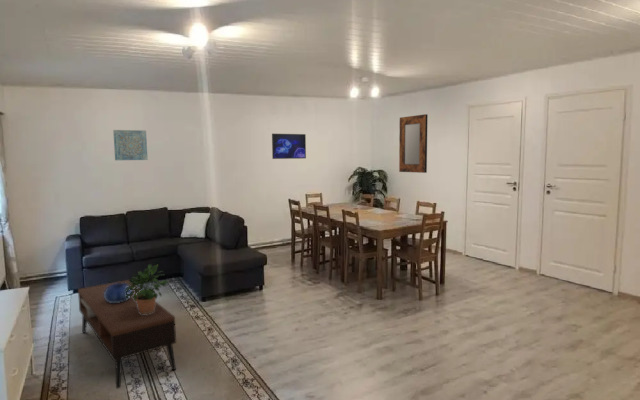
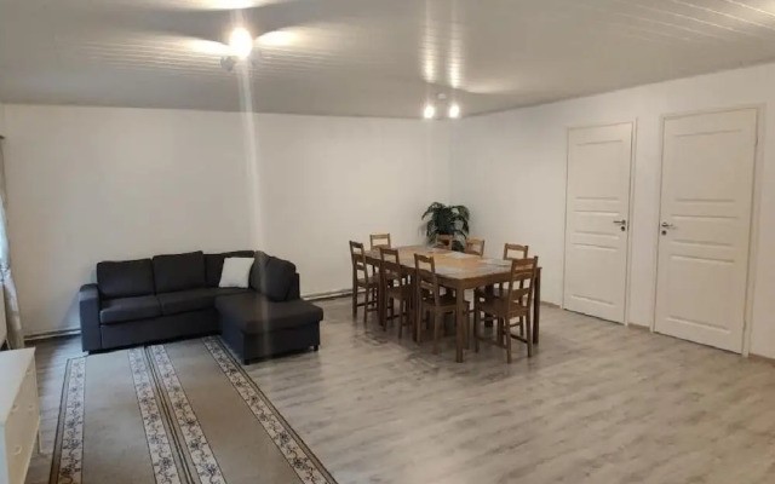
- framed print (289, 146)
- decorative bowl (117, 292)
- wall art (130, 145)
- home mirror (412, 144)
- coffee table (123, 325)
- potted plant (142, 288)
